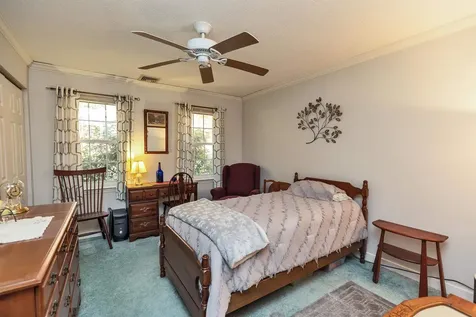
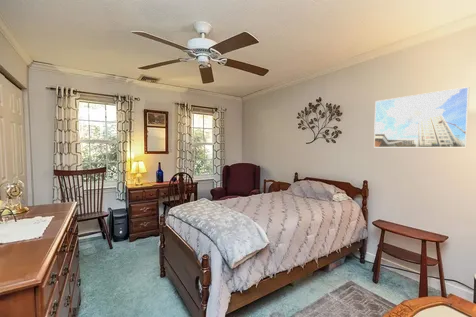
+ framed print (415, 121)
